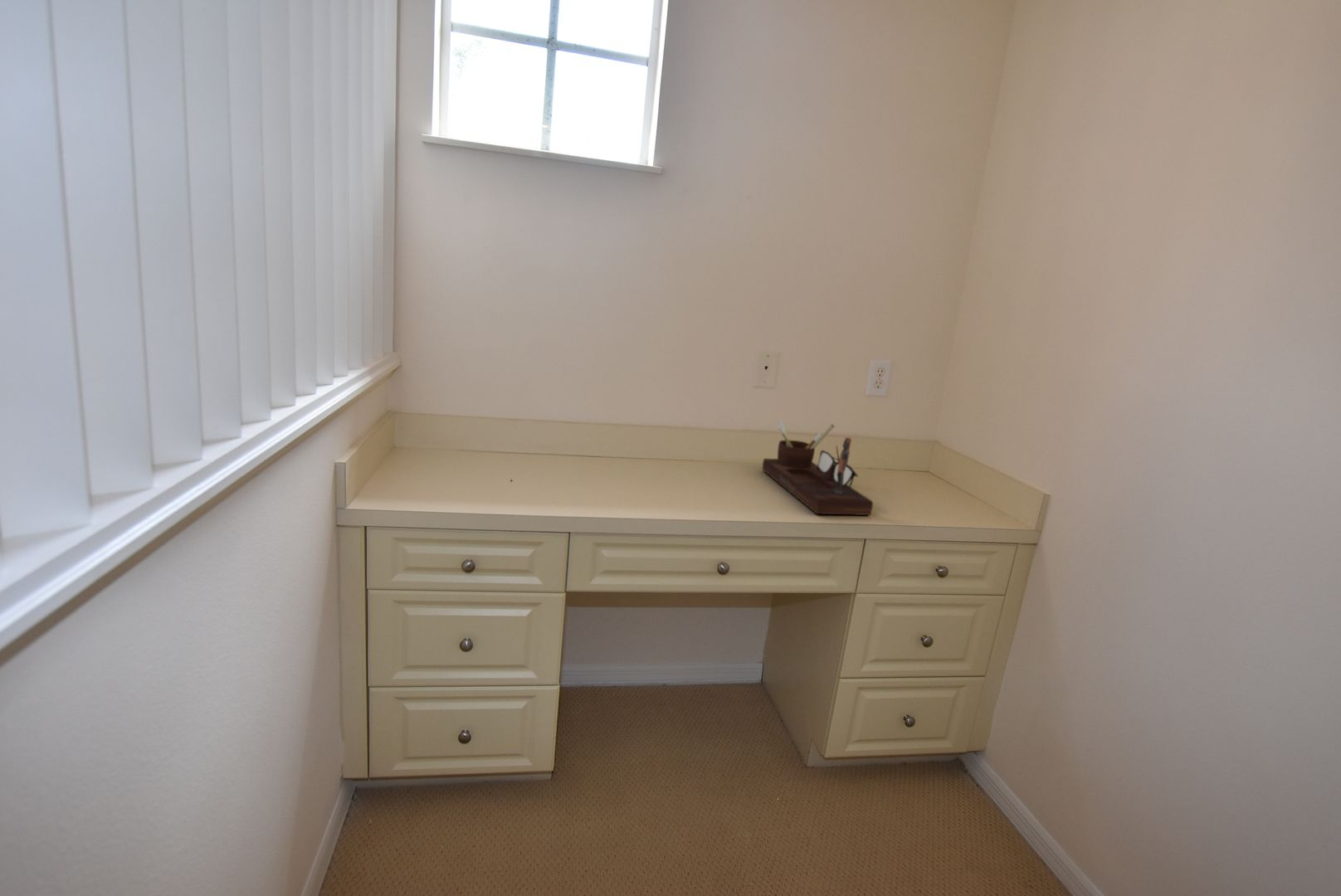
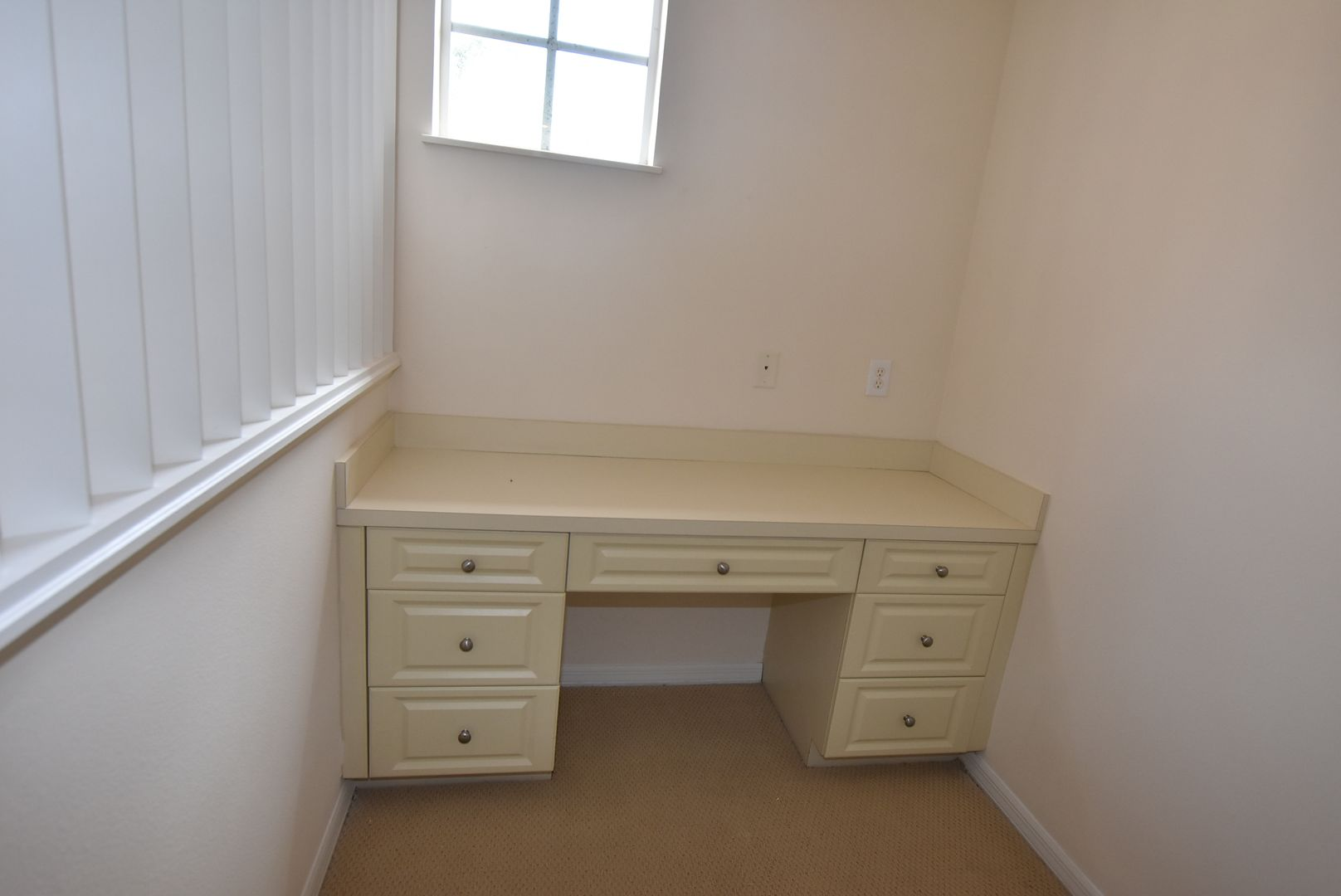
- desk organizer (813, 455)
